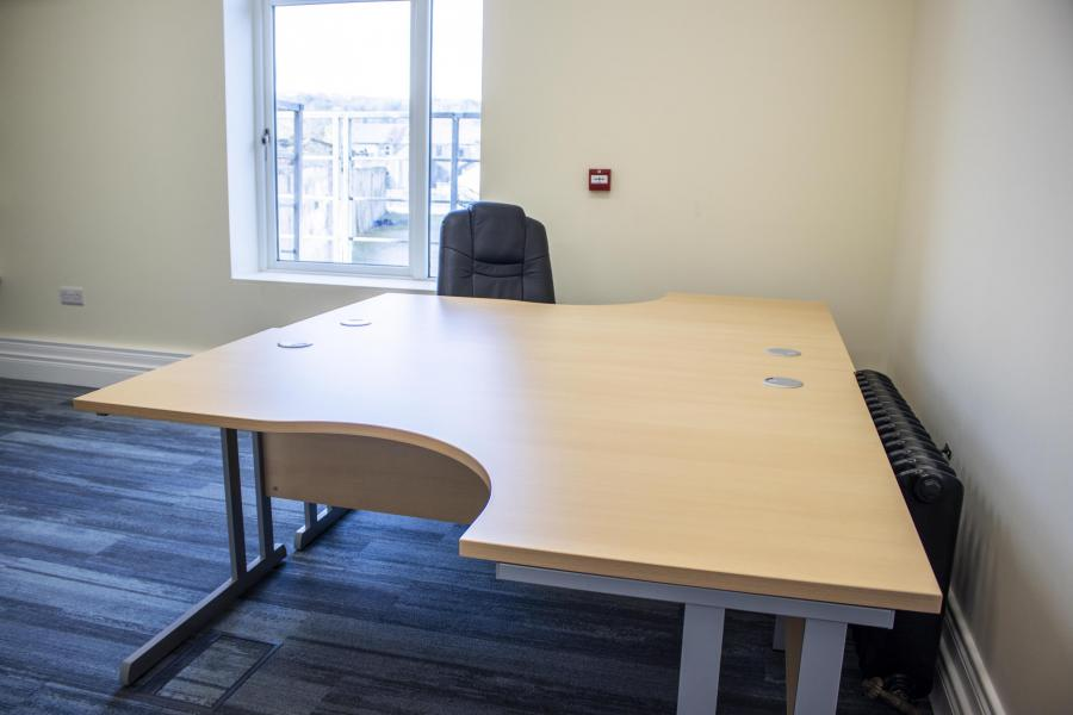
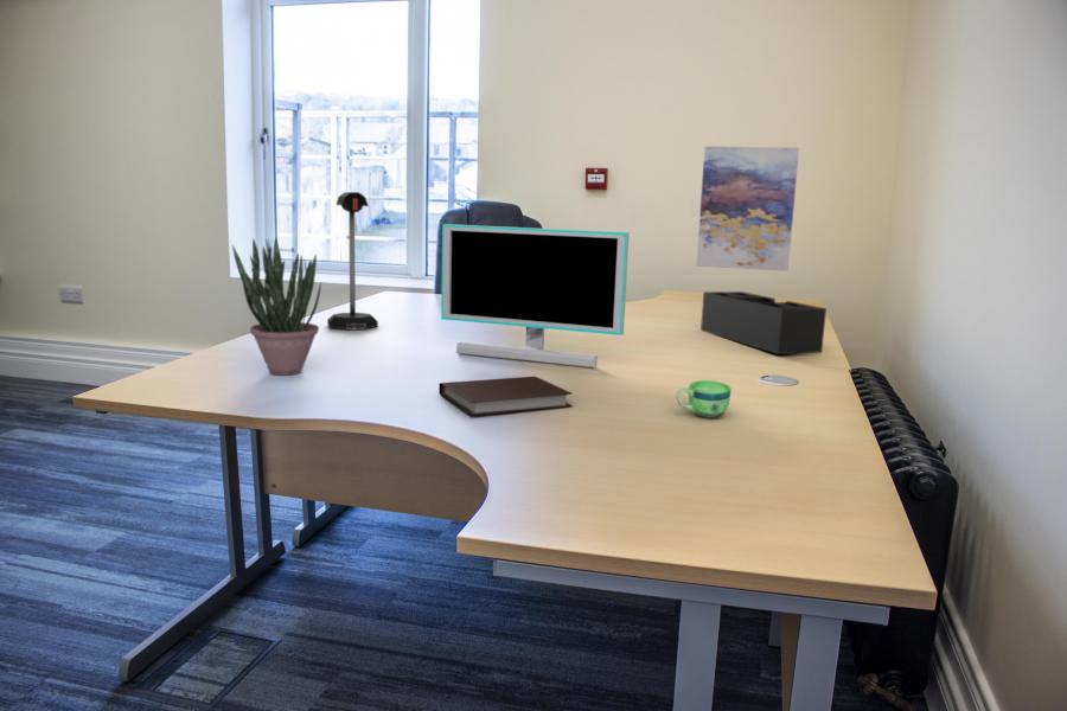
+ wall art (746, 209)
+ desk organizer (759, 320)
+ notebook (504, 393)
+ monitor (531, 294)
+ mailbox (352, 260)
+ potted plant (279, 306)
+ cup (703, 399)
